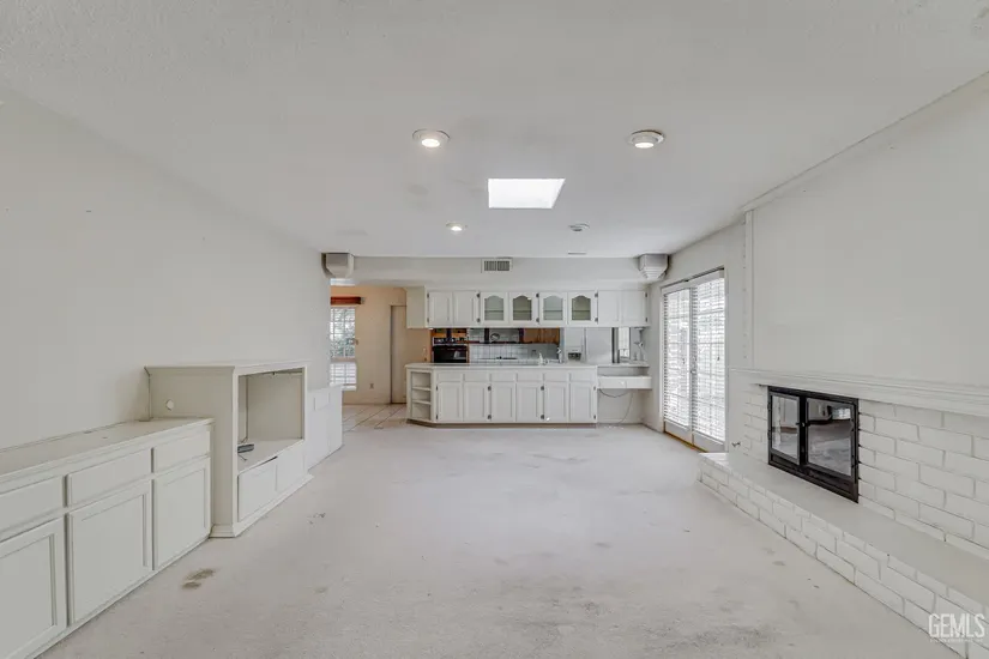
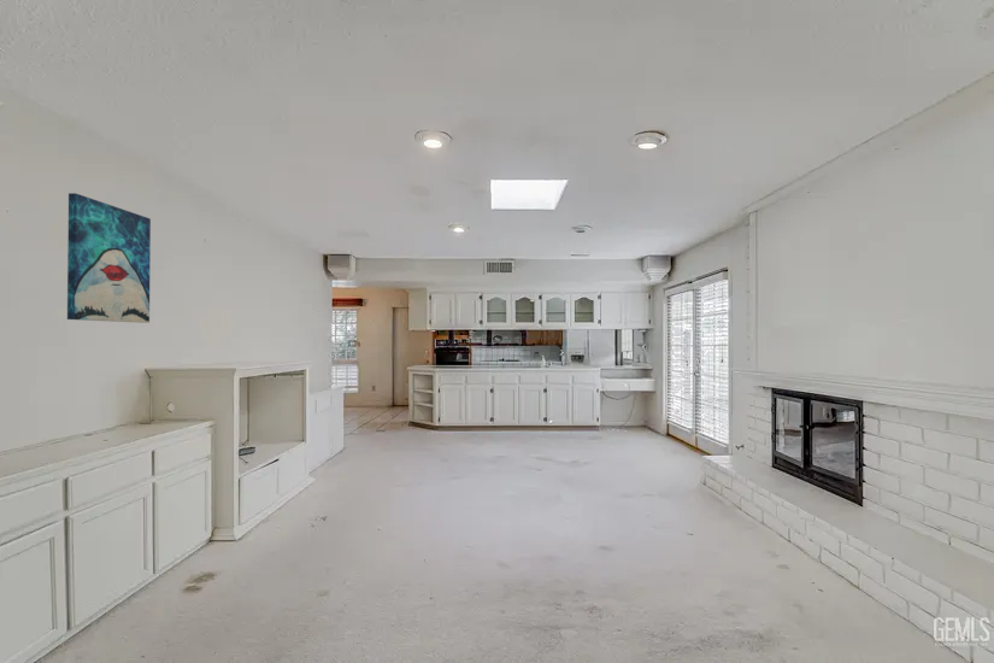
+ wall art (112, 264)
